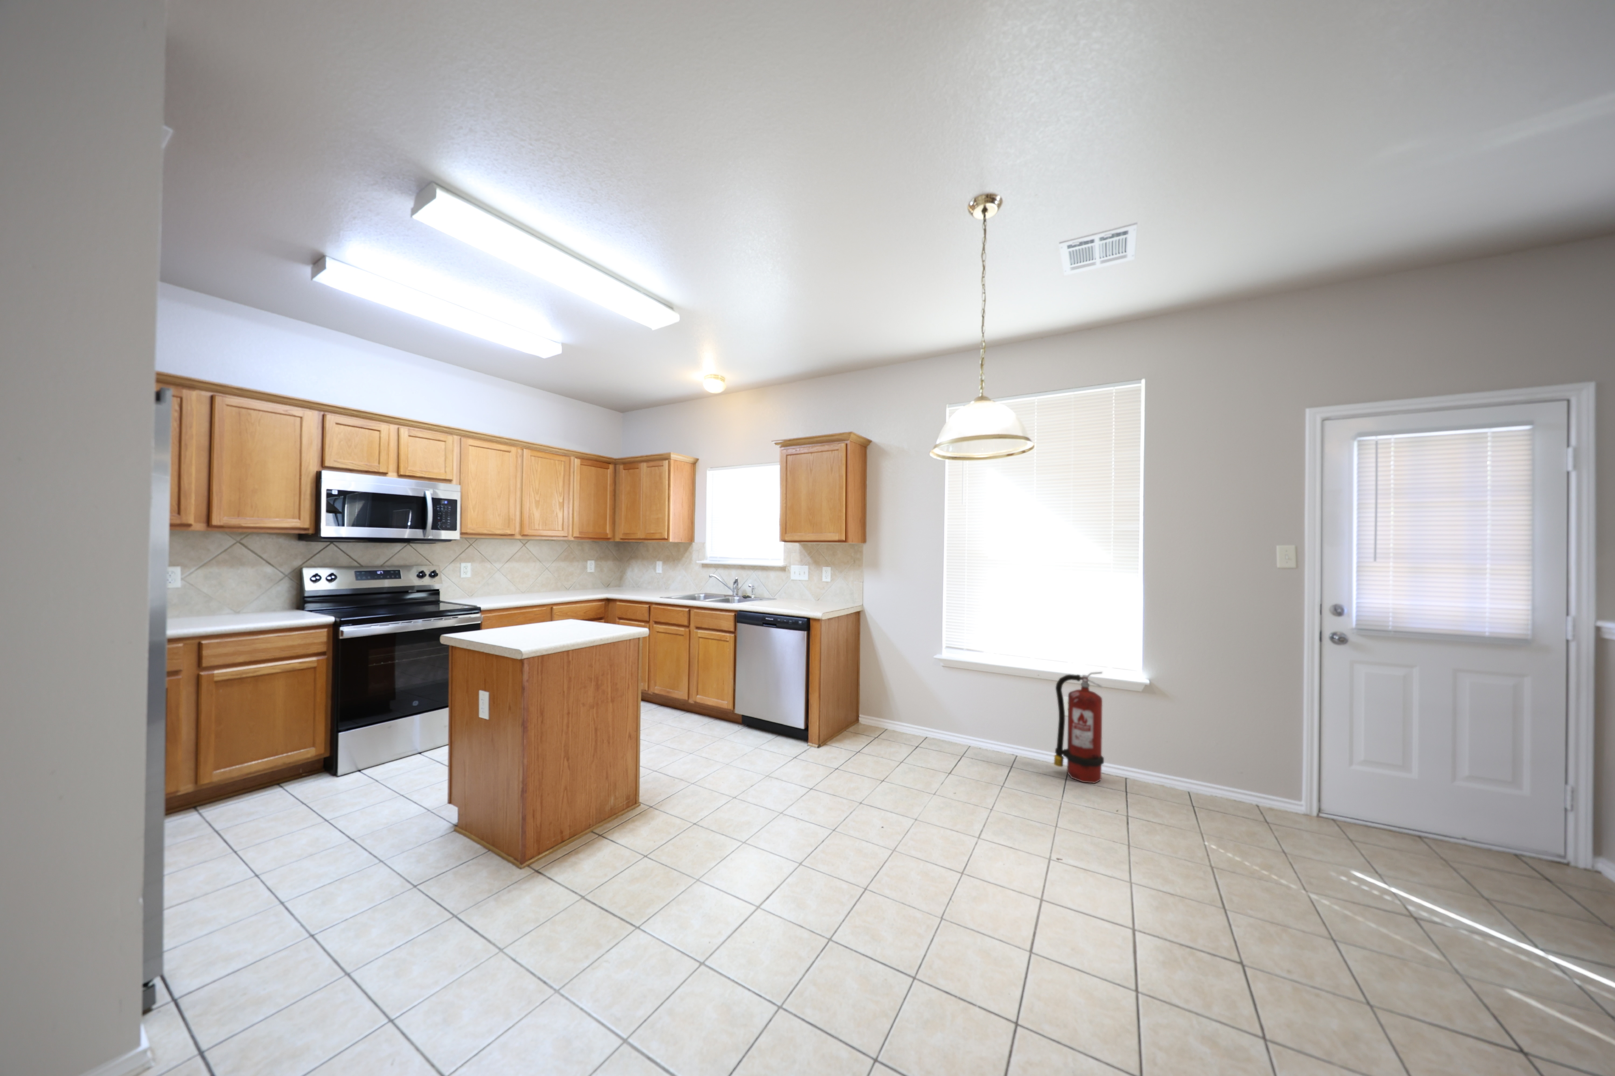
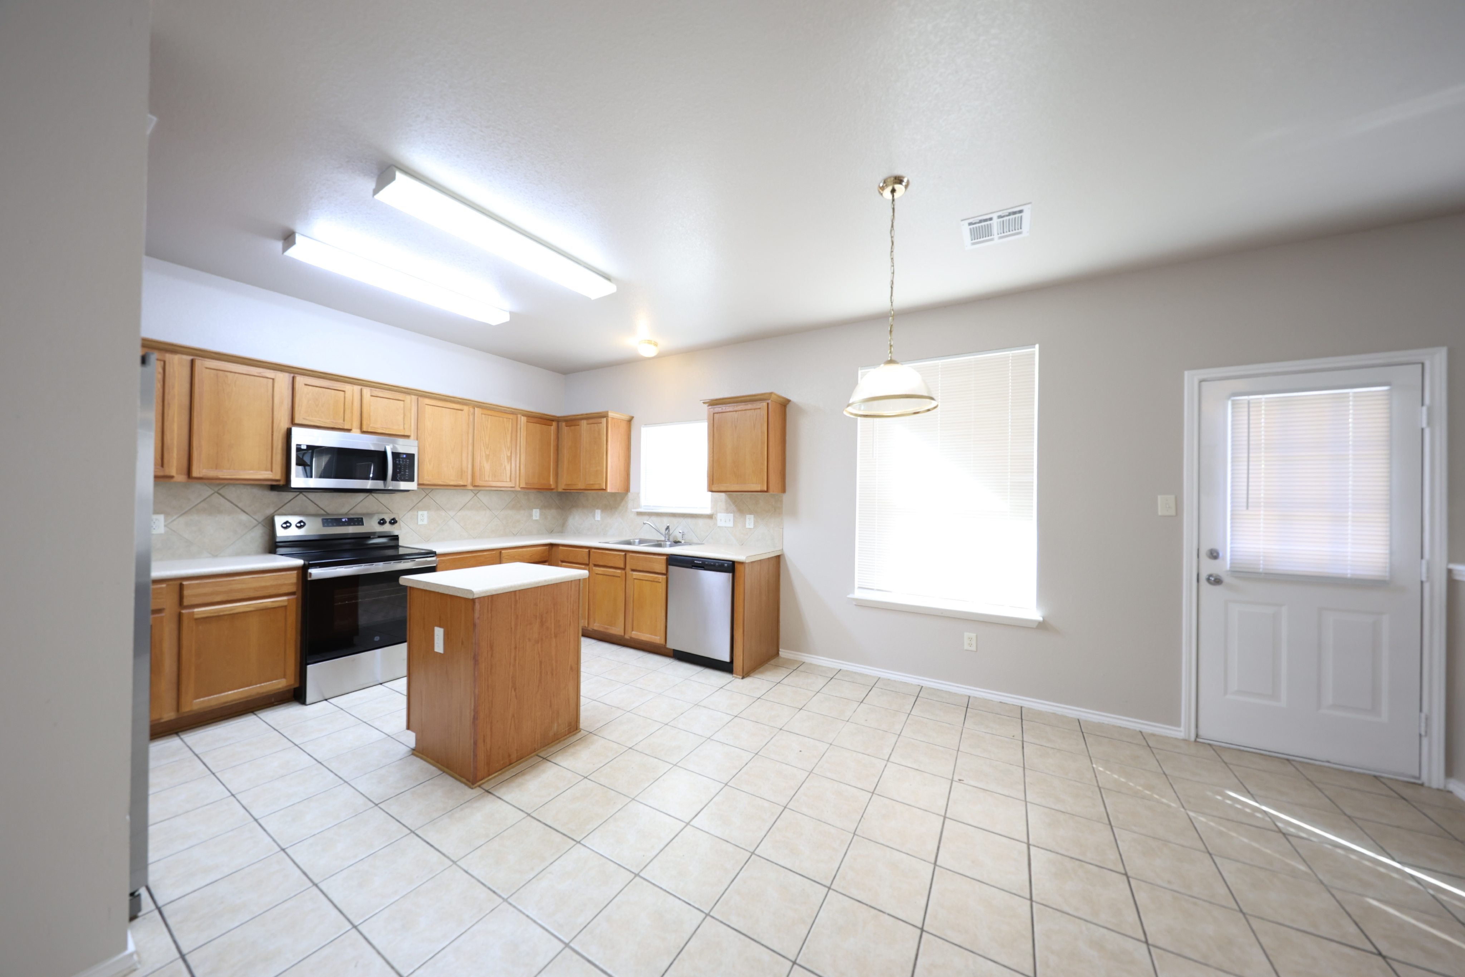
- fire extinguisher (1078, 722)
